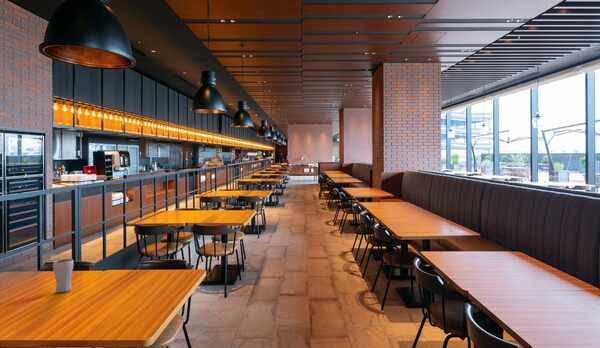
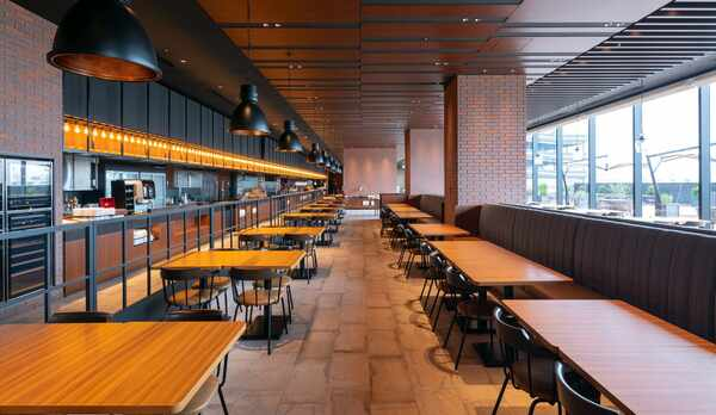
- drinking glass (63, 275)
